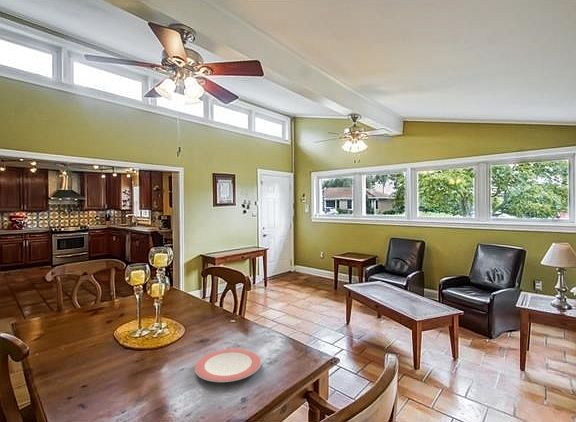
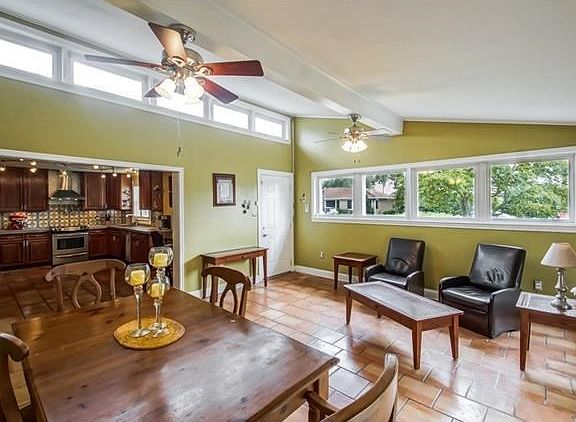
- plate (228, 365)
